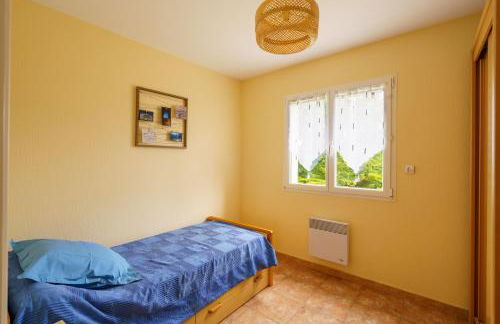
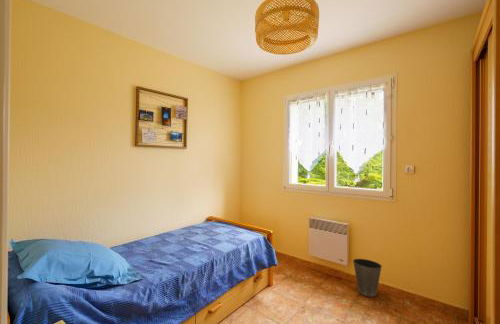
+ waste basket (366, 277)
